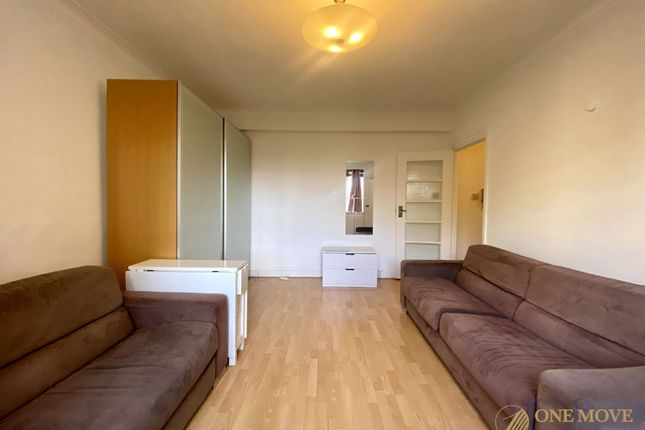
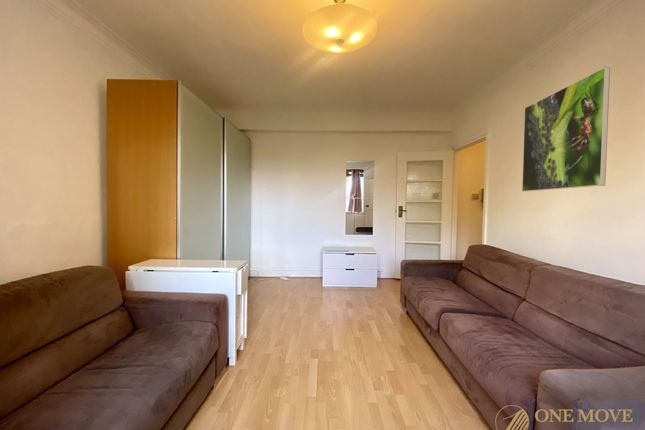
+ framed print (558, 140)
